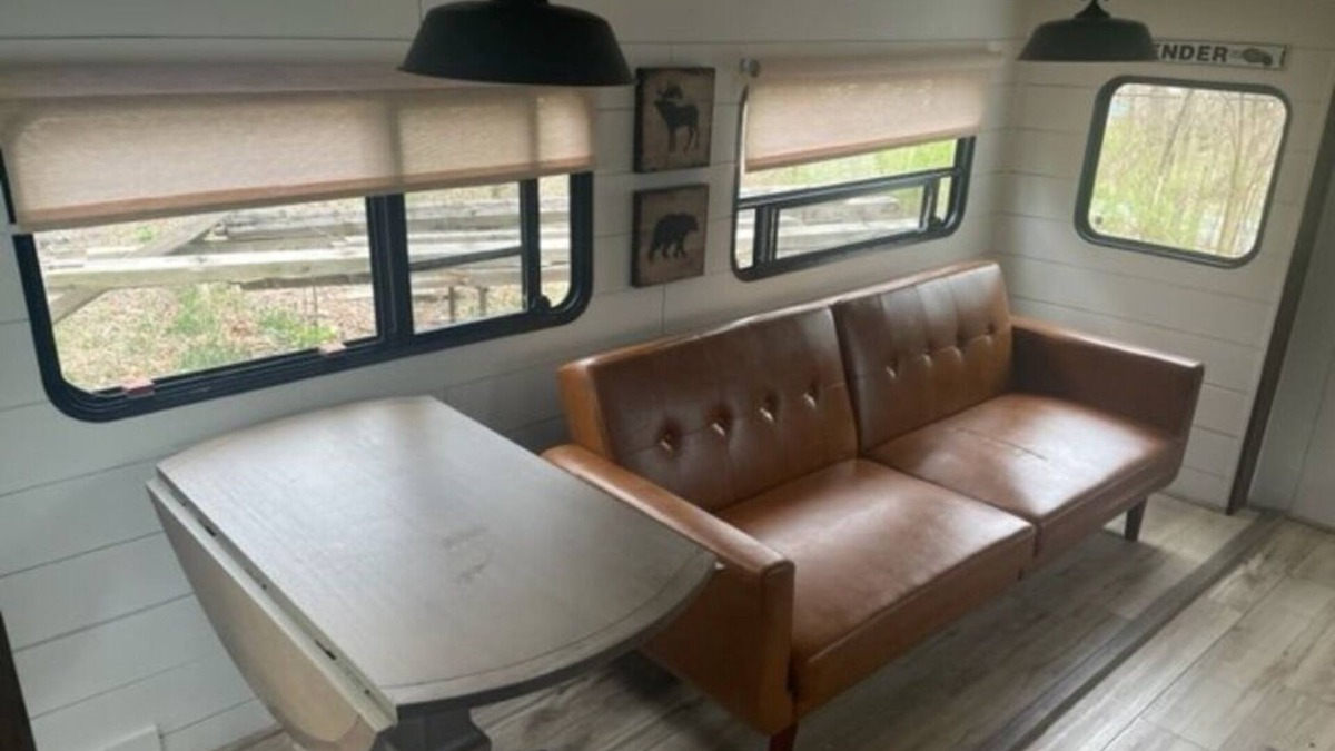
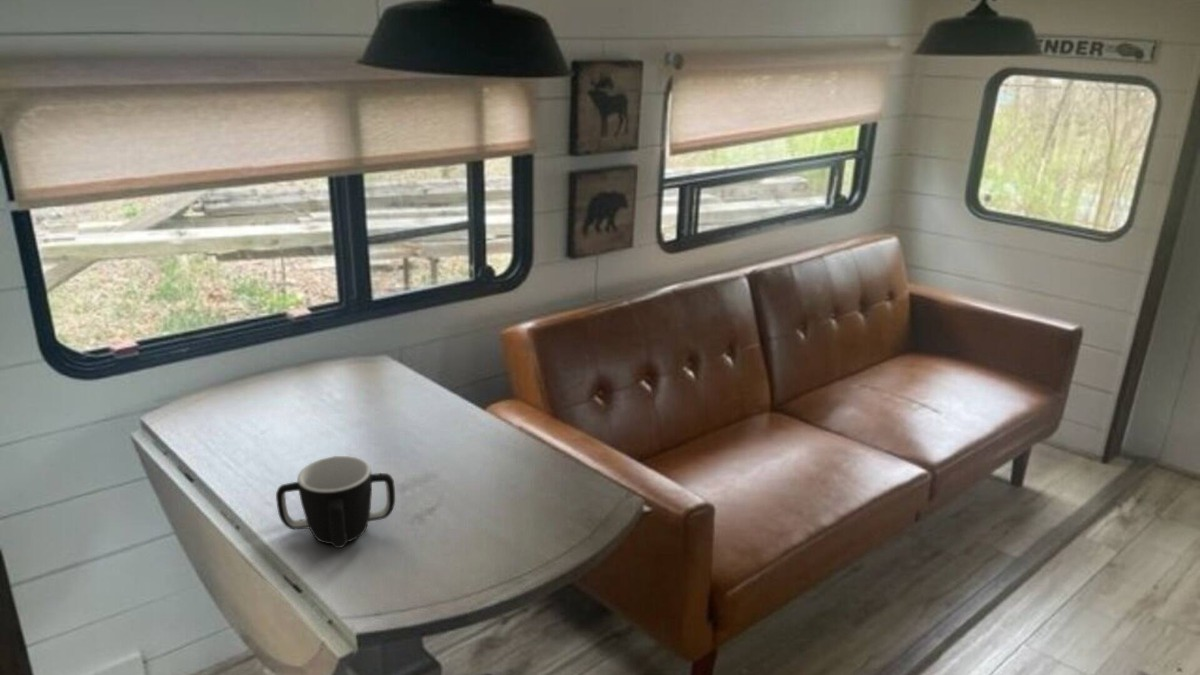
+ mug (337, 502)
